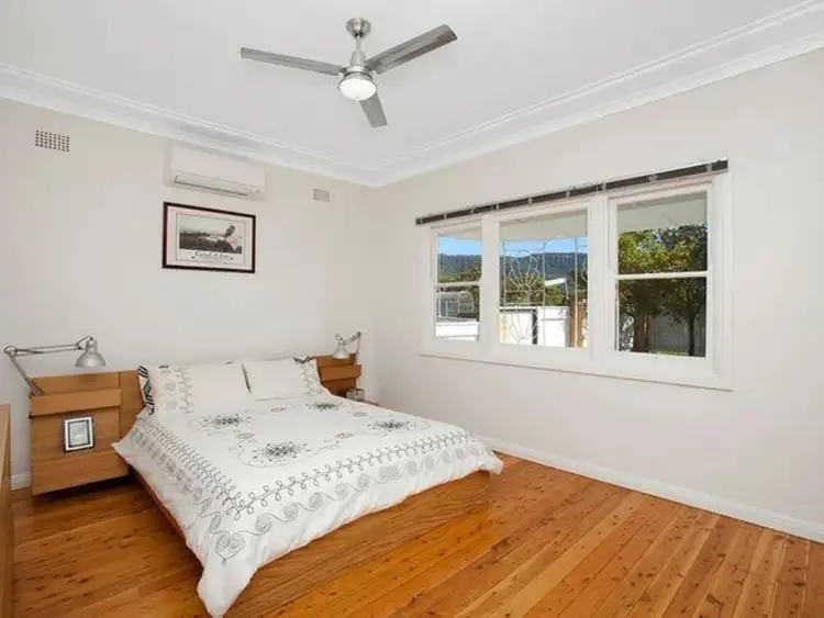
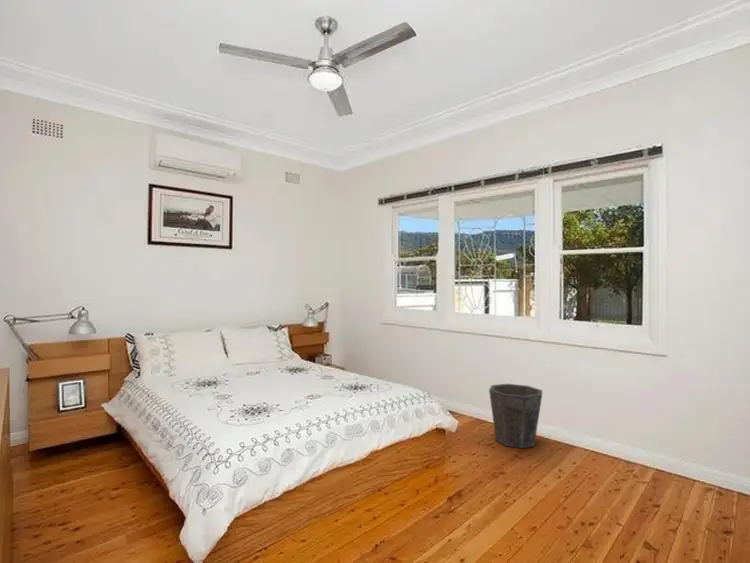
+ waste bin (515, 415)
